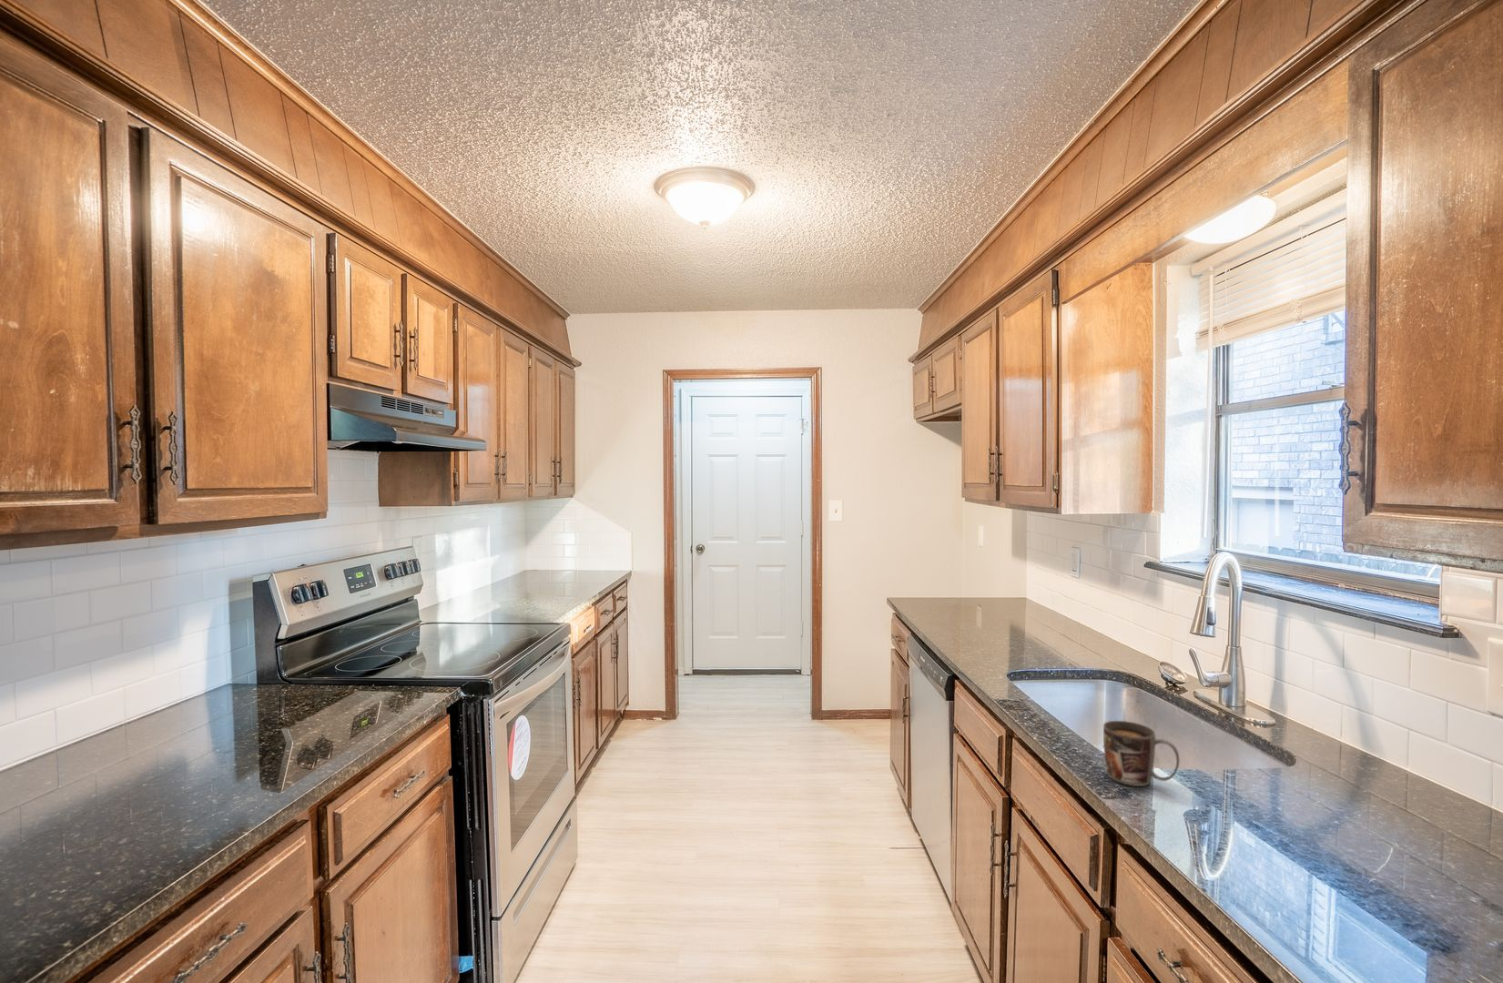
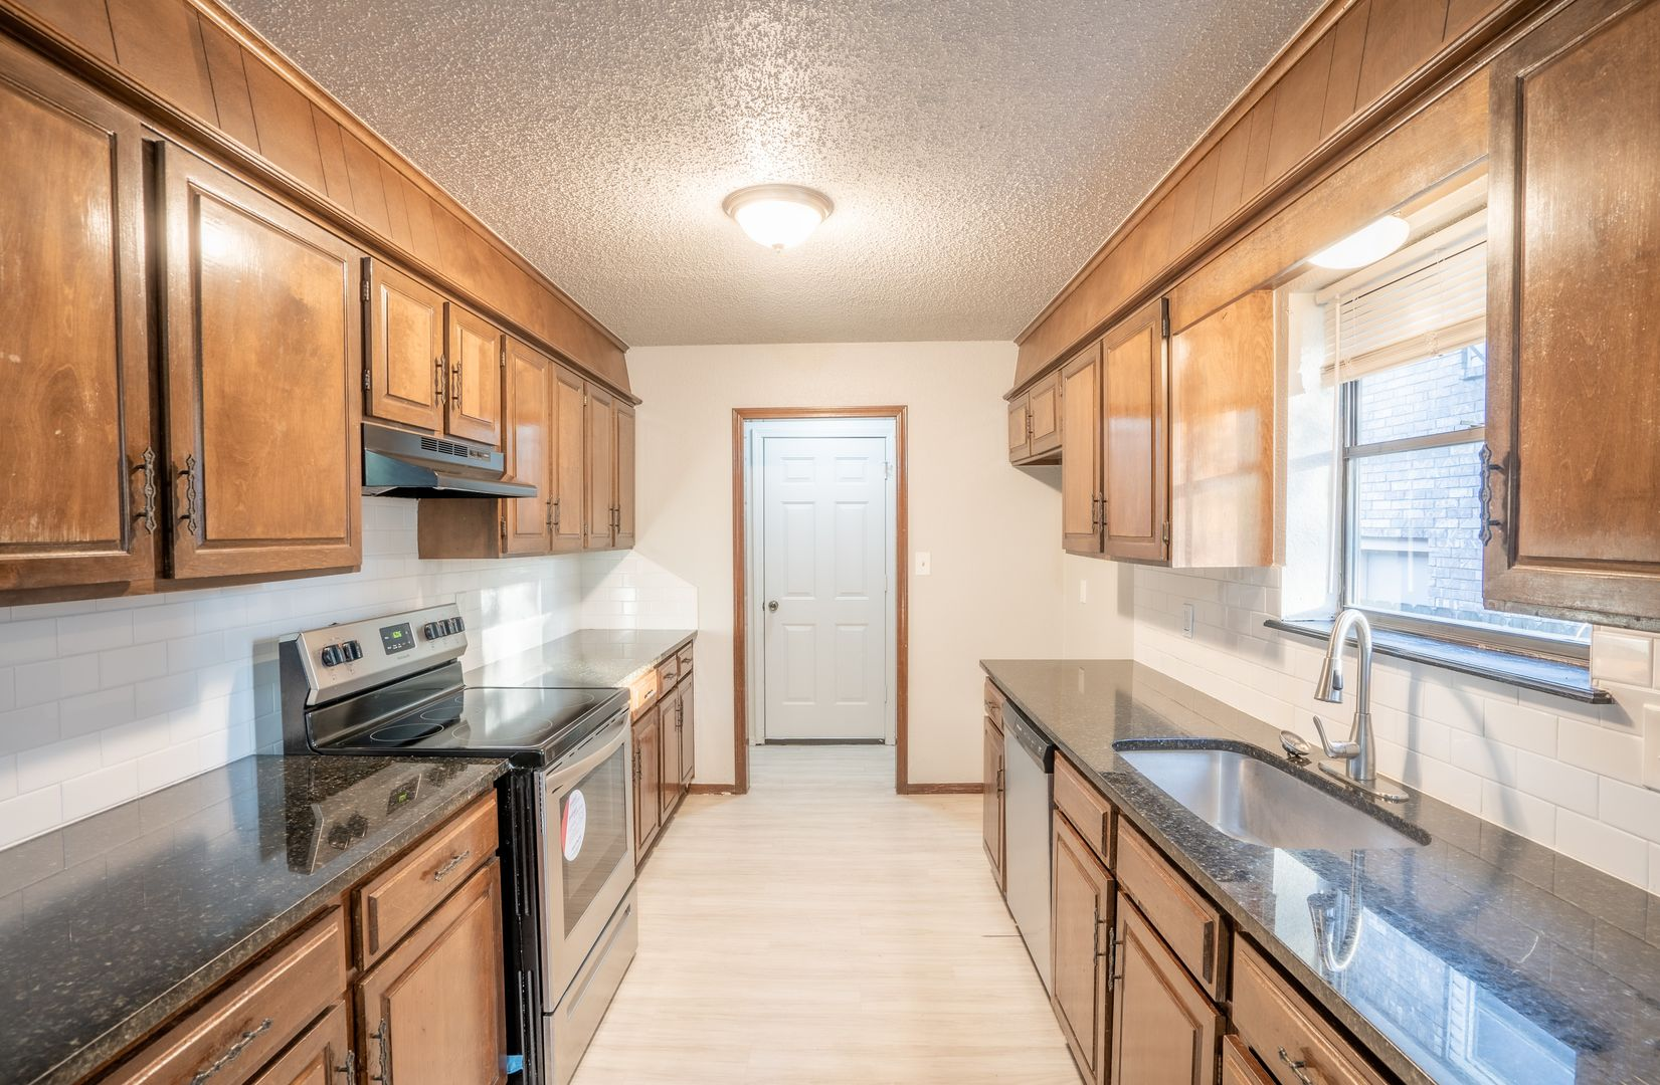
- mug (1140, 756)
